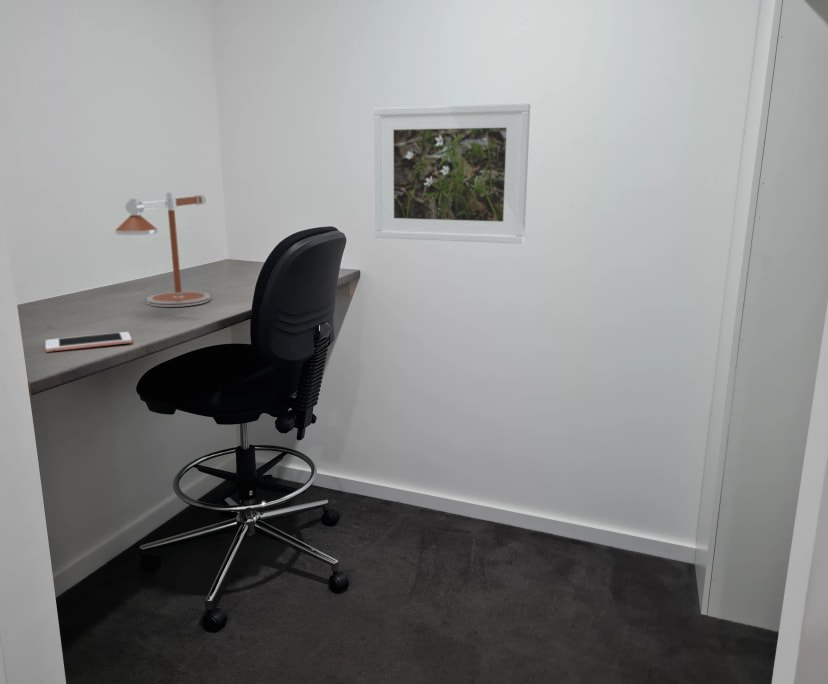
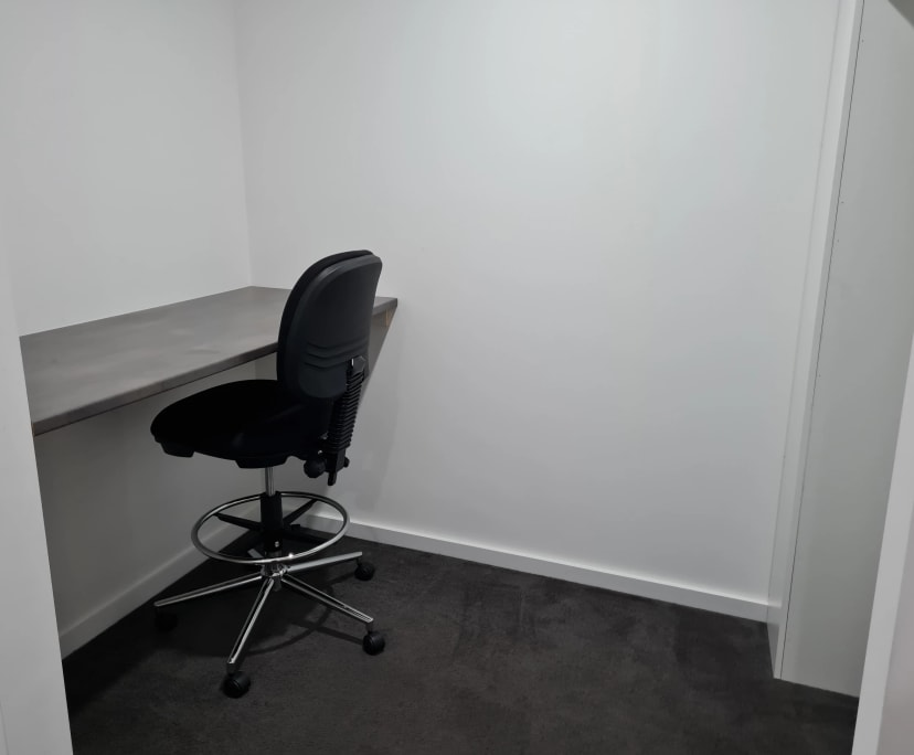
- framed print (448, 174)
- desk lamp (171, 248)
- cell phone (89, 341)
